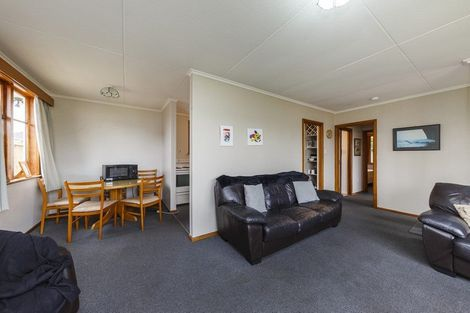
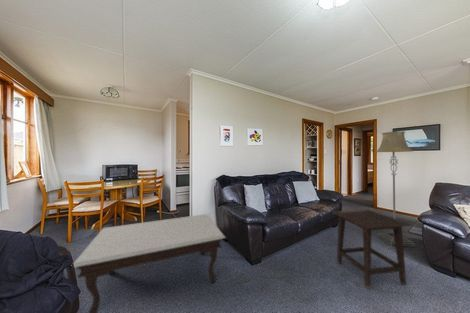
+ side table (368, 244)
+ coffee table (160, 254)
+ floor lamp (393, 186)
